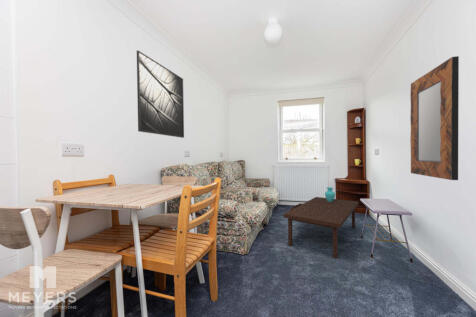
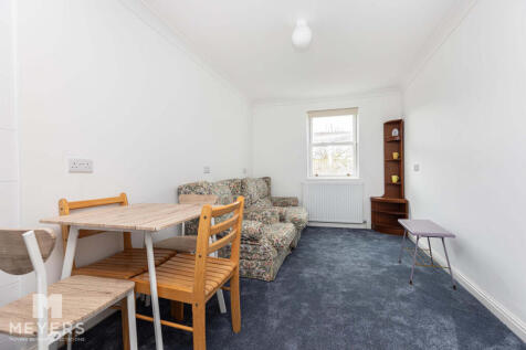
- coffee table (320, 212)
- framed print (164, 101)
- home mirror (430, 124)
